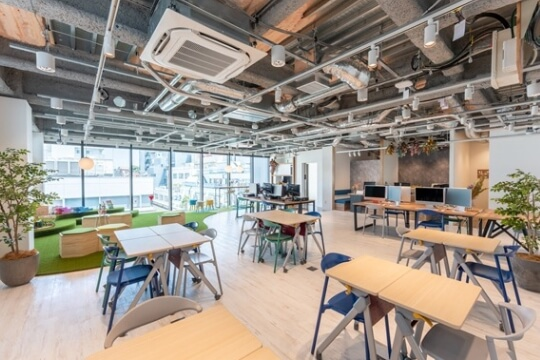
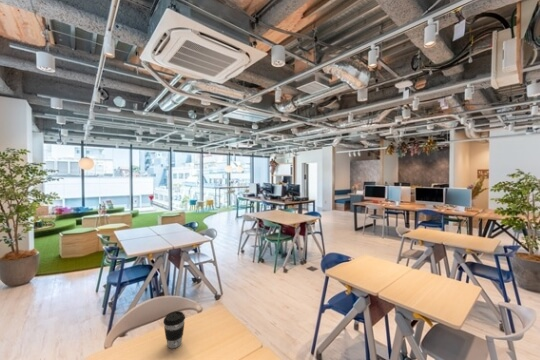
+ coffee cup (174, 329)
